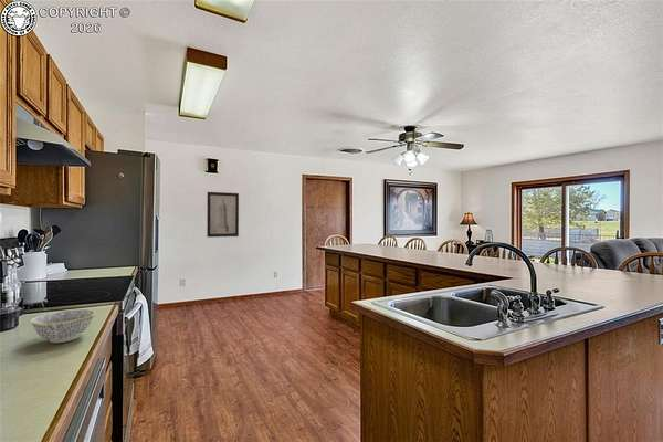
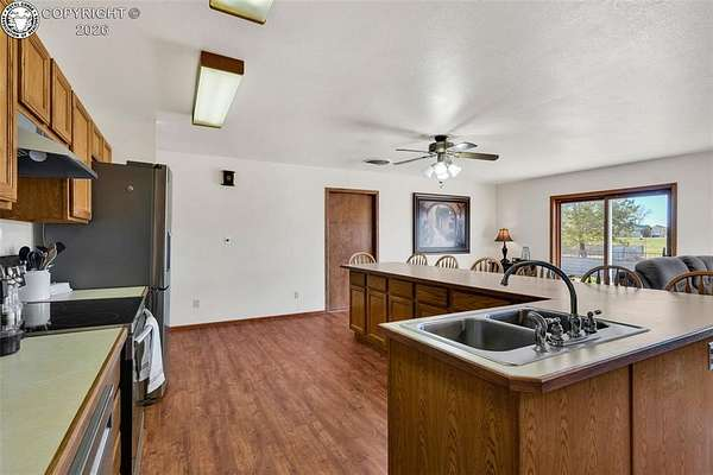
- bowl (64, 327)
- wall art (223, 214)
